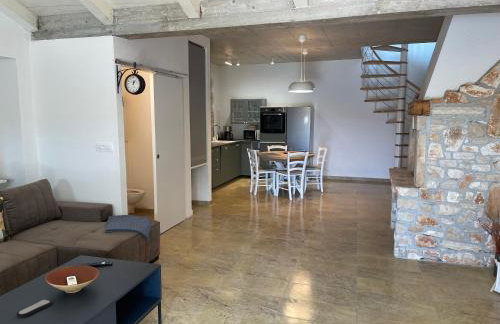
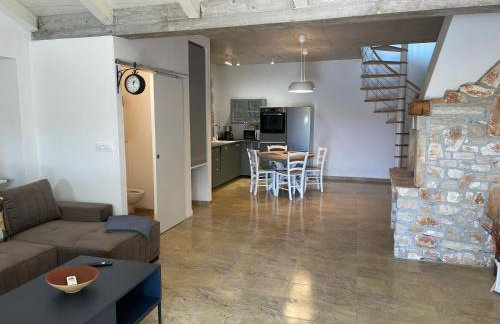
- remote control (34, 308)
